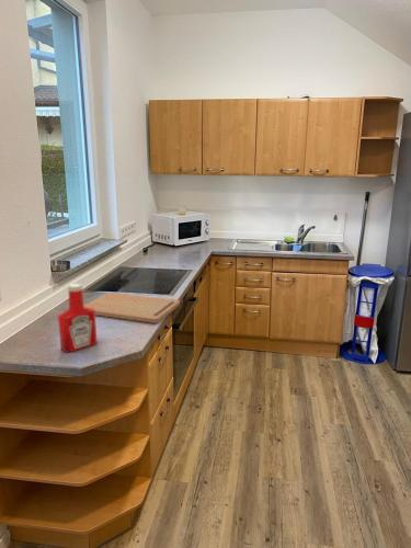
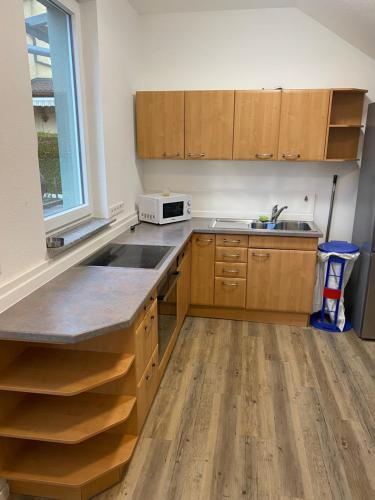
- soap bottle (77, 316)
- cutting board (130, 306)
